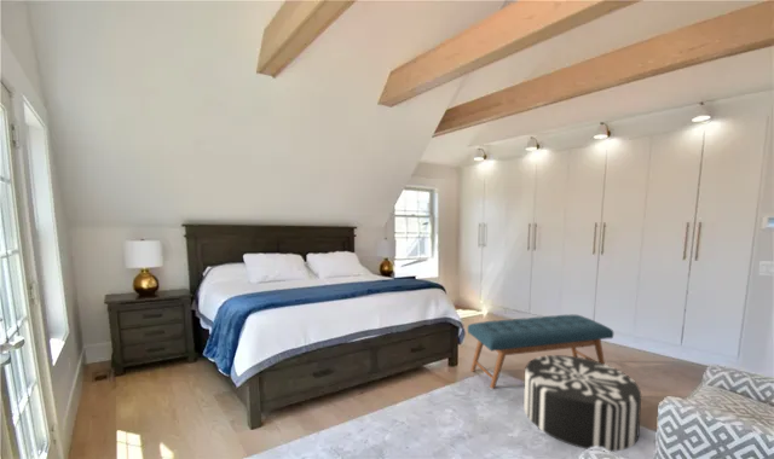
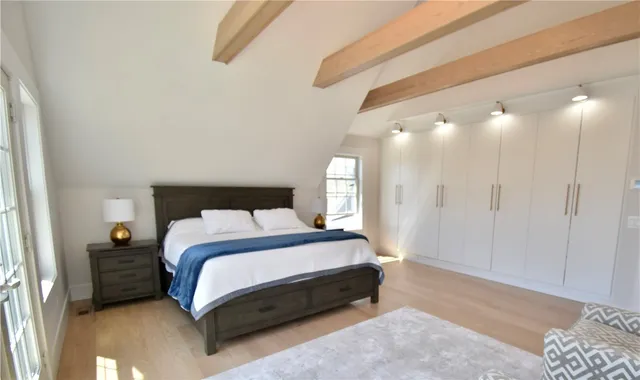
- pouf (578, 397)
- bench (538, 348)
